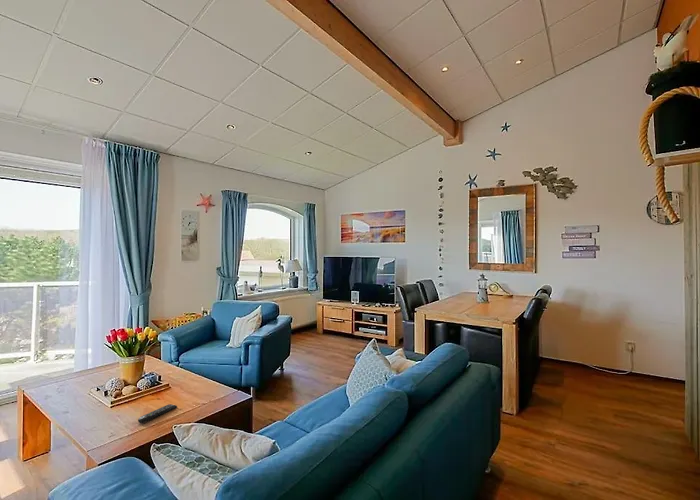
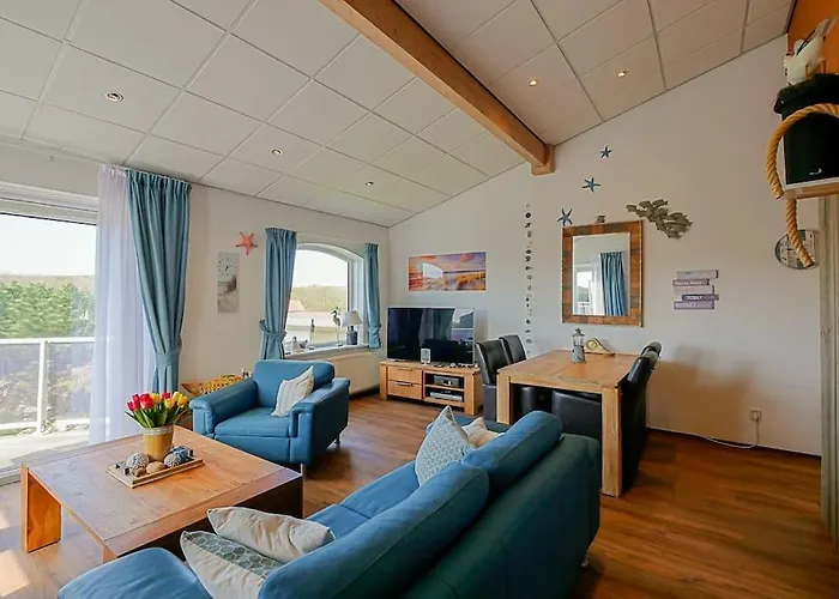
- remote control (158, 412)
